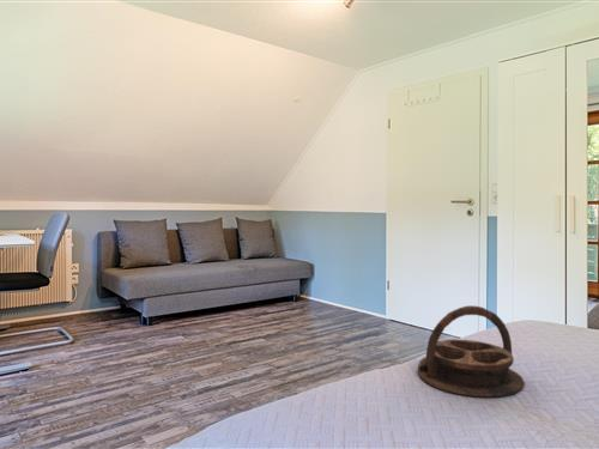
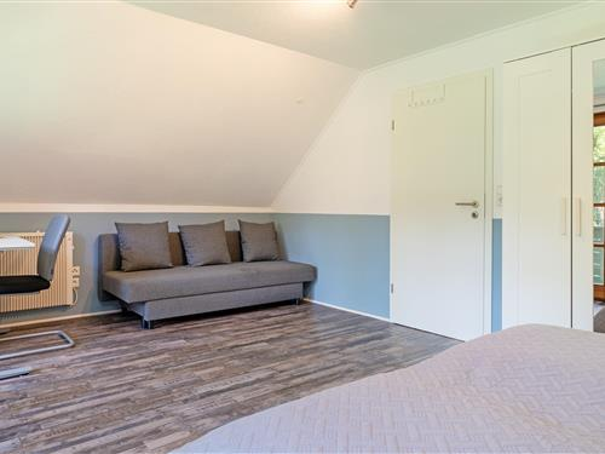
- serving tray (468, 341)
